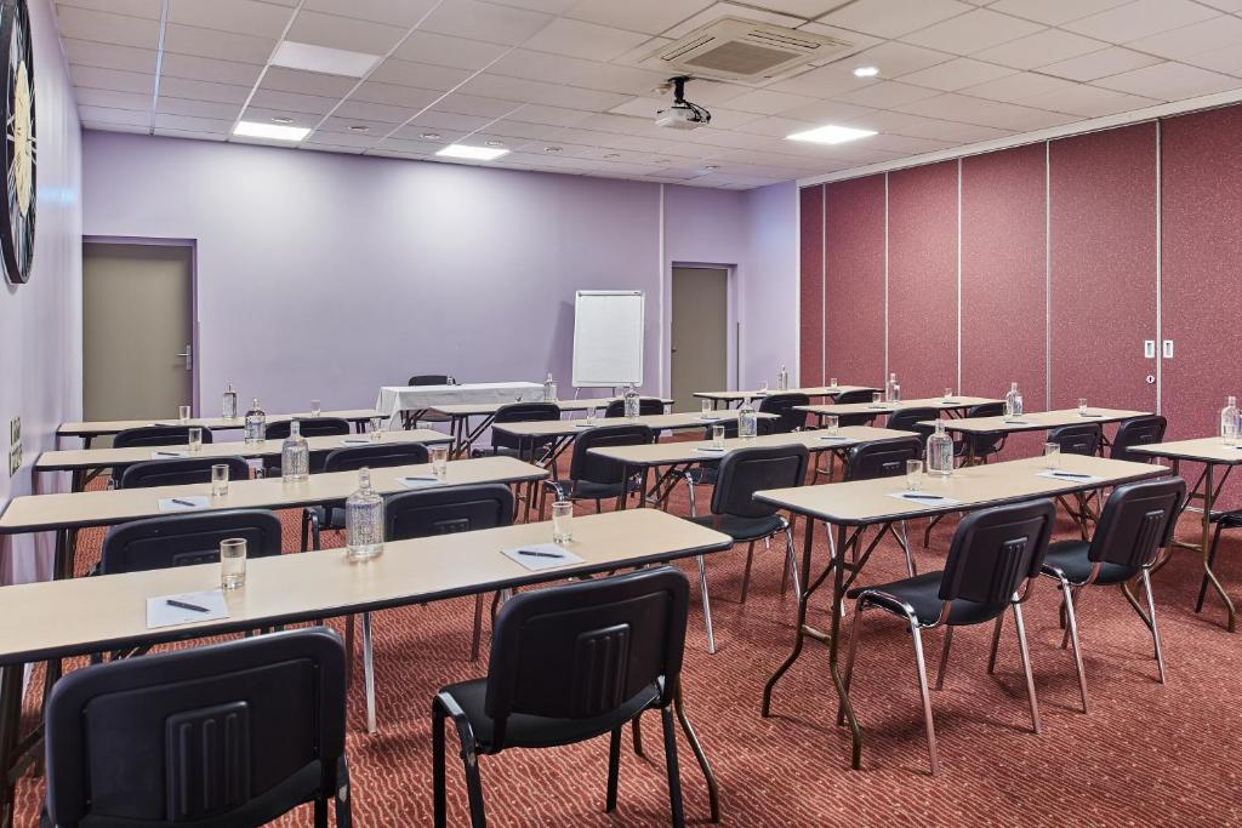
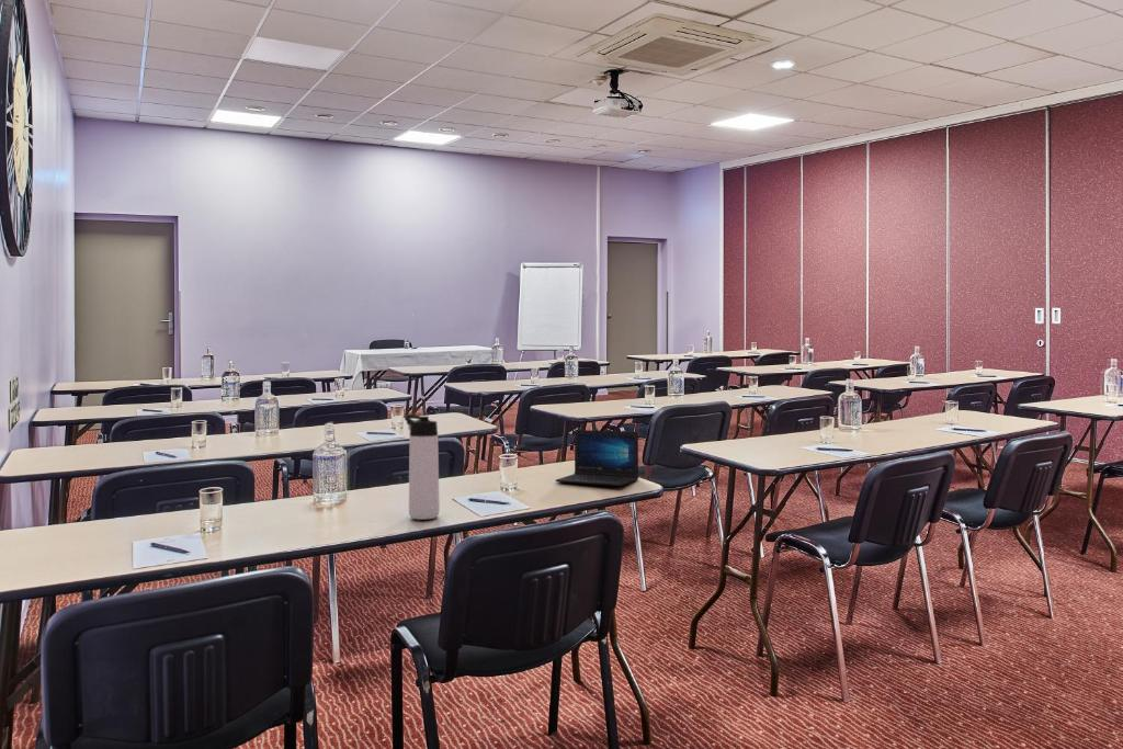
+ thermos bottle (420, 466)
+ laptop (597, 456)
